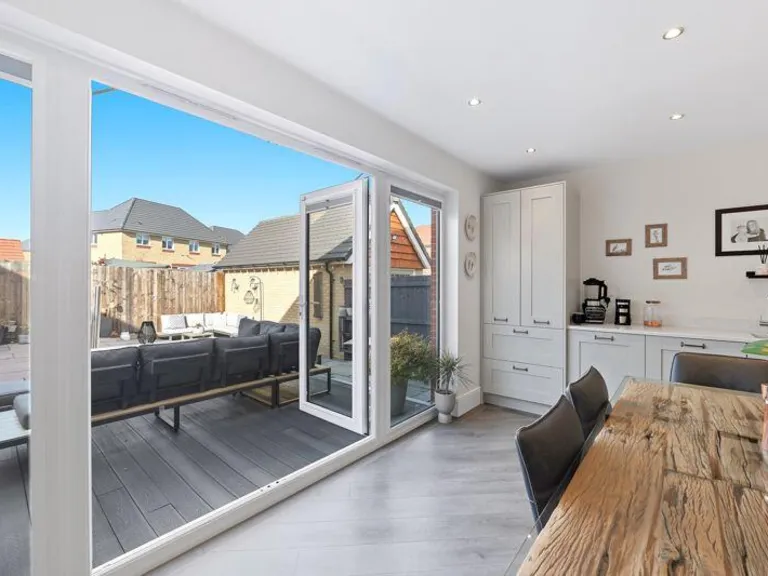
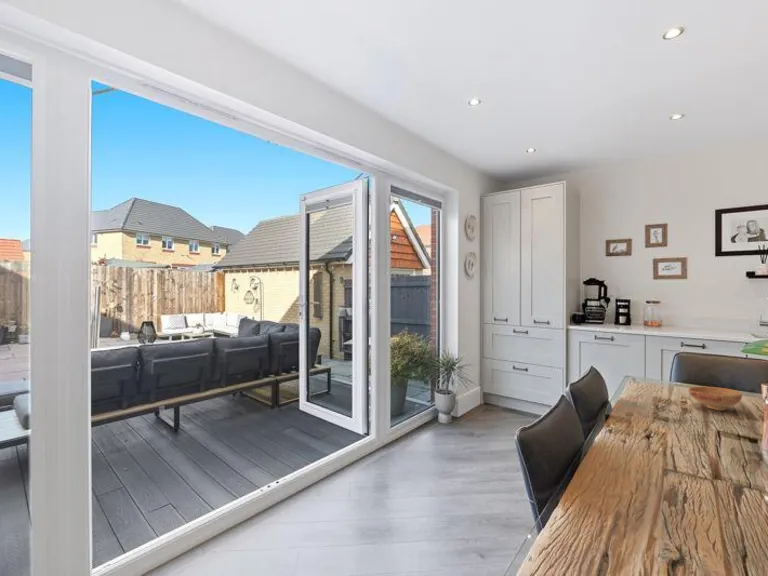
+ bowl (714, 398)
